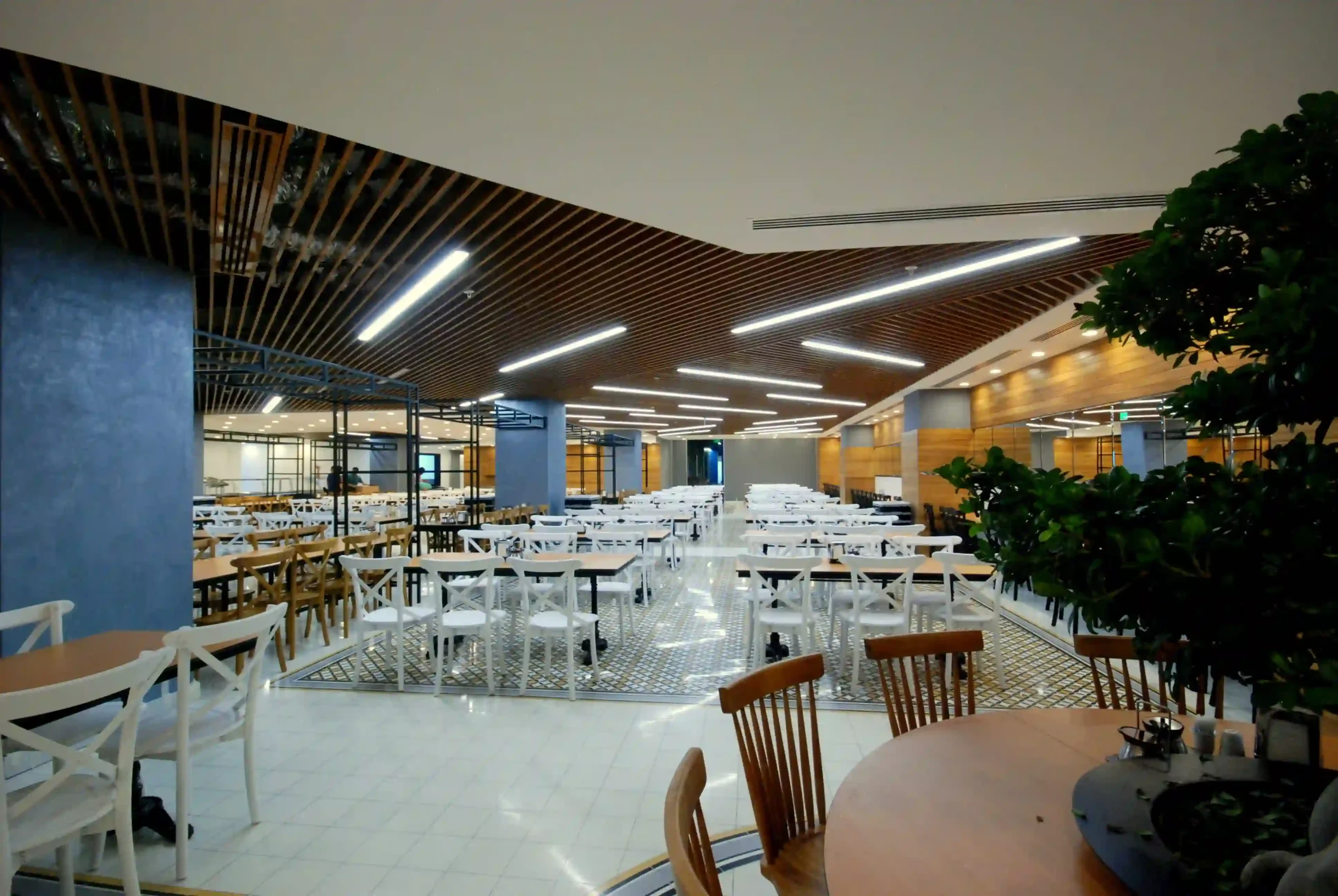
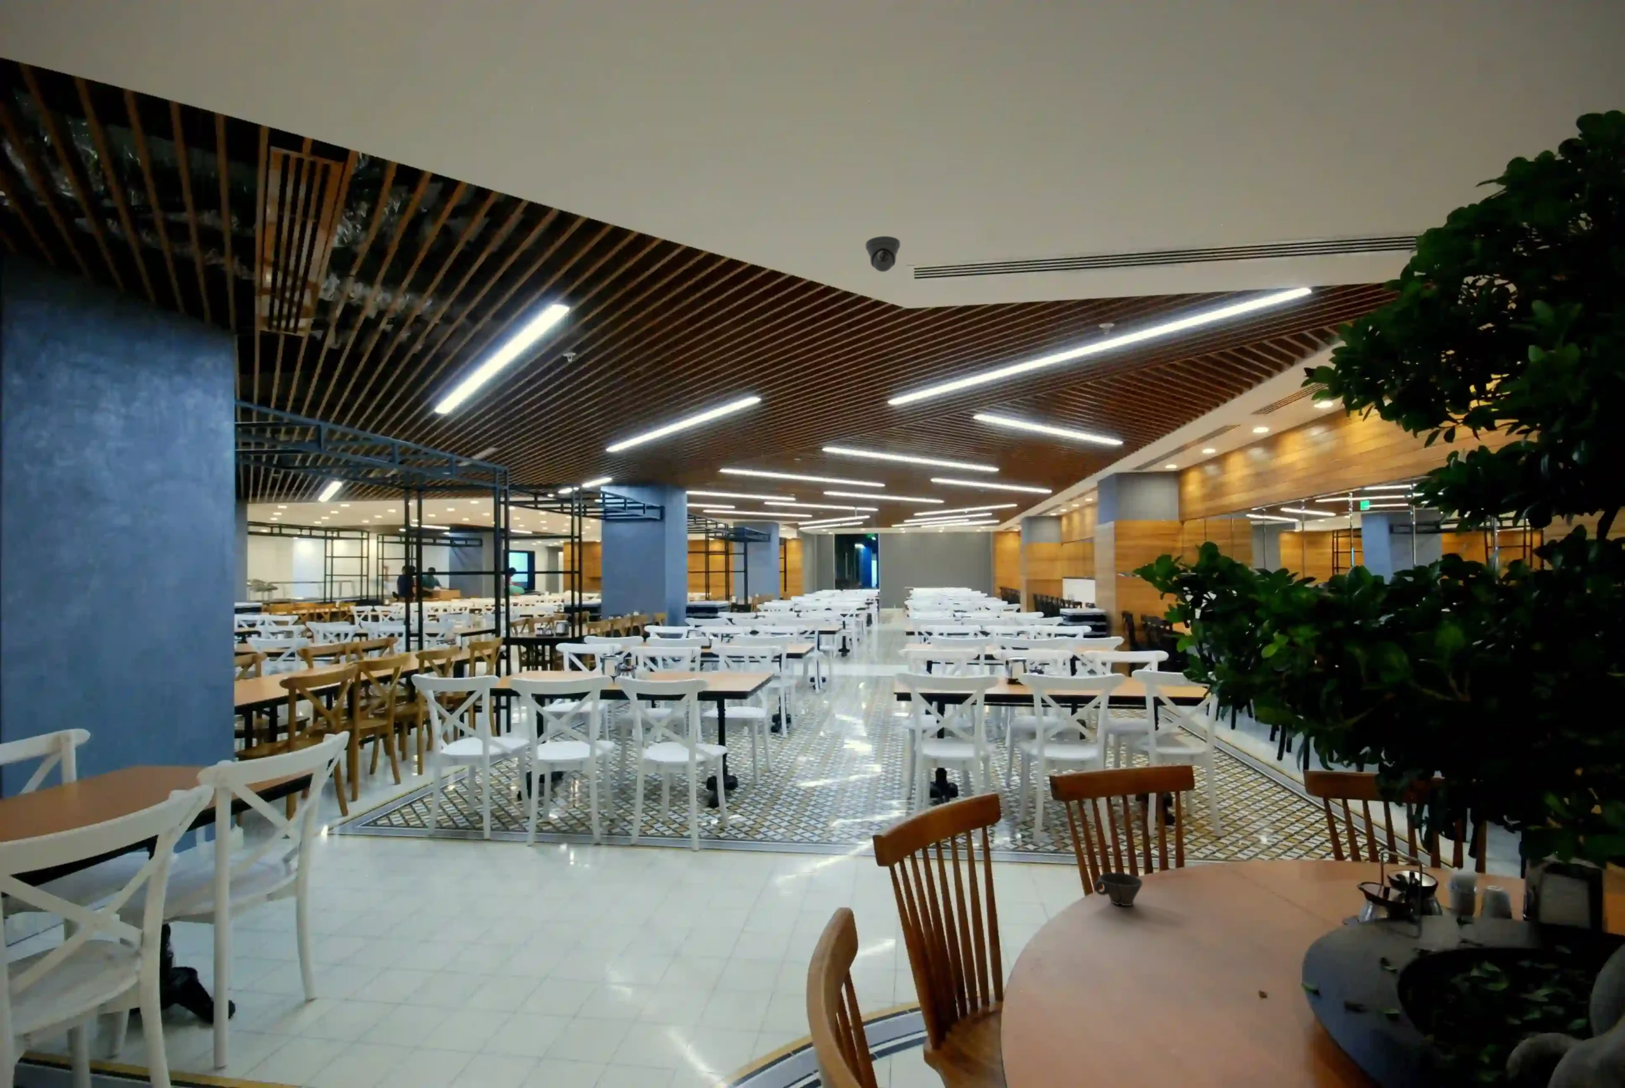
+ security camera (883, 257)
+ cup (1117, 889)
